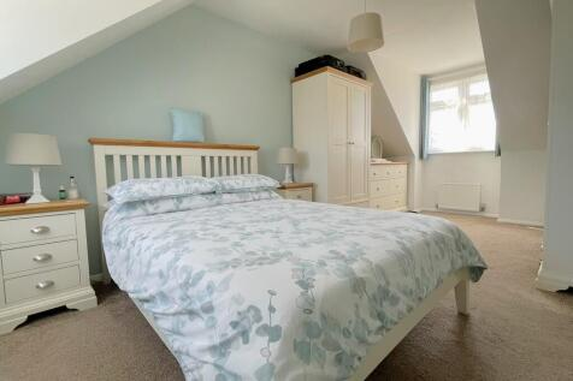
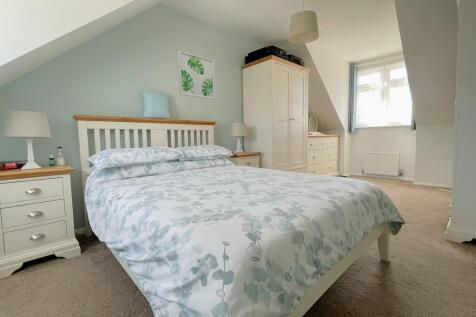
+ wall art (197, 76)
